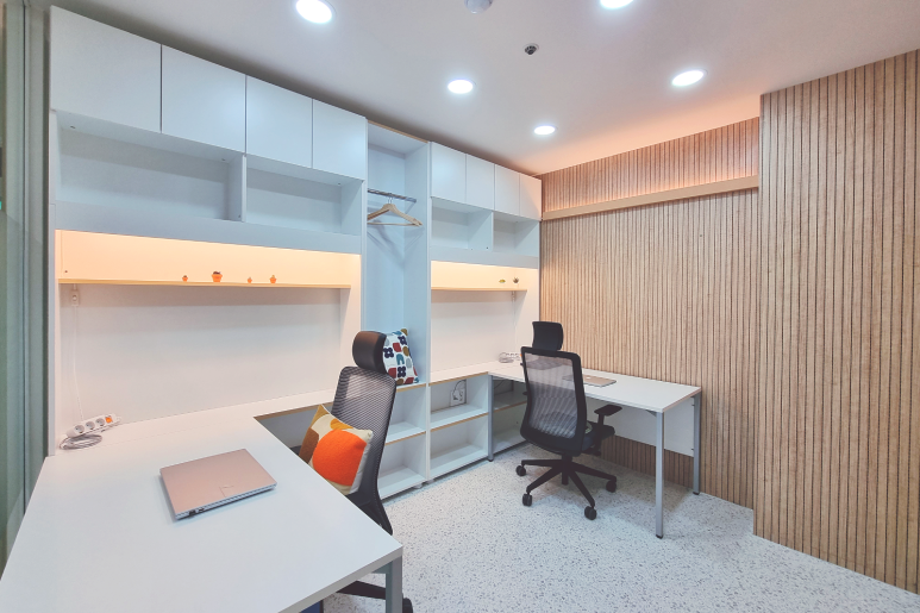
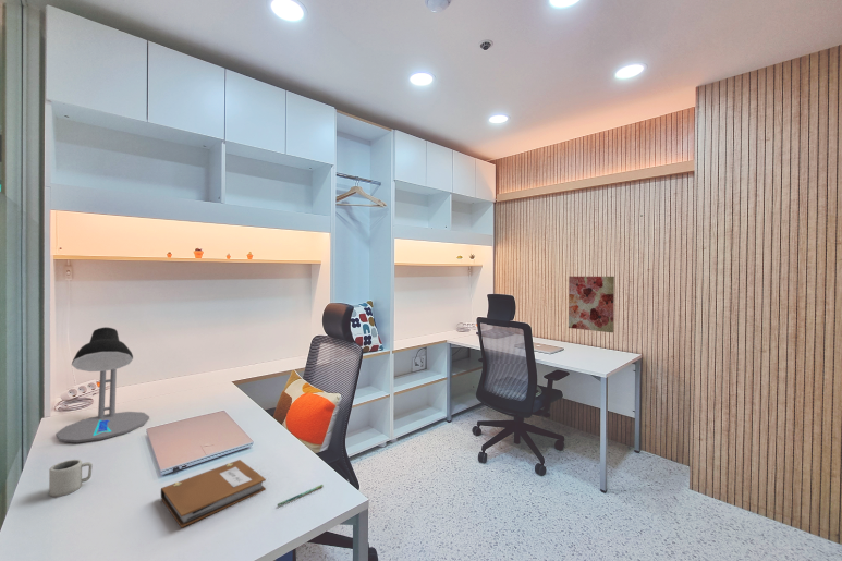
+ pen (301, 495)
+ notebook (216, 487)
+ wall art (590, 303)
+ desk lamp (105, 375)
+ cup (71, 476)
